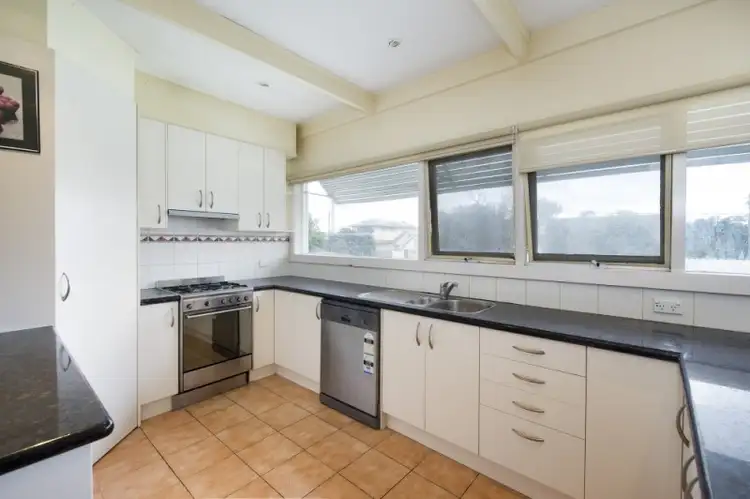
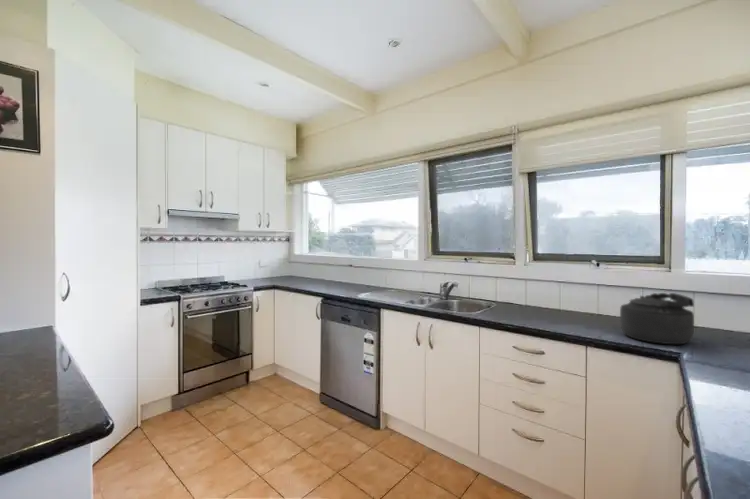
+ kettle (655, 315)
